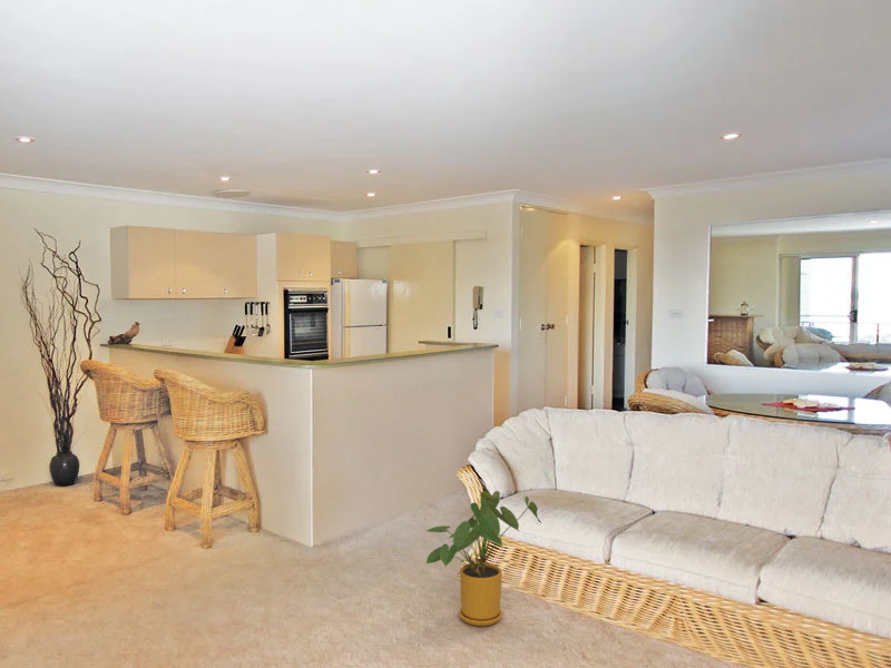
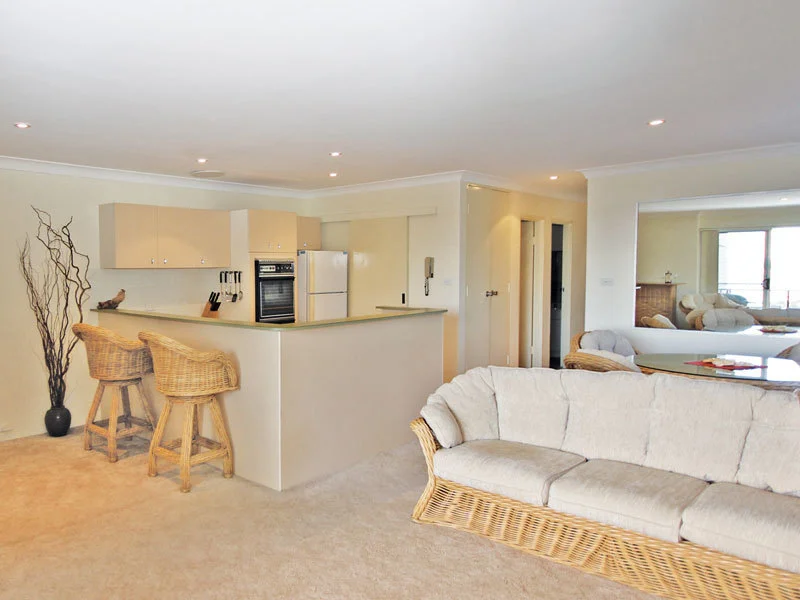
- house plant (480, 557)
